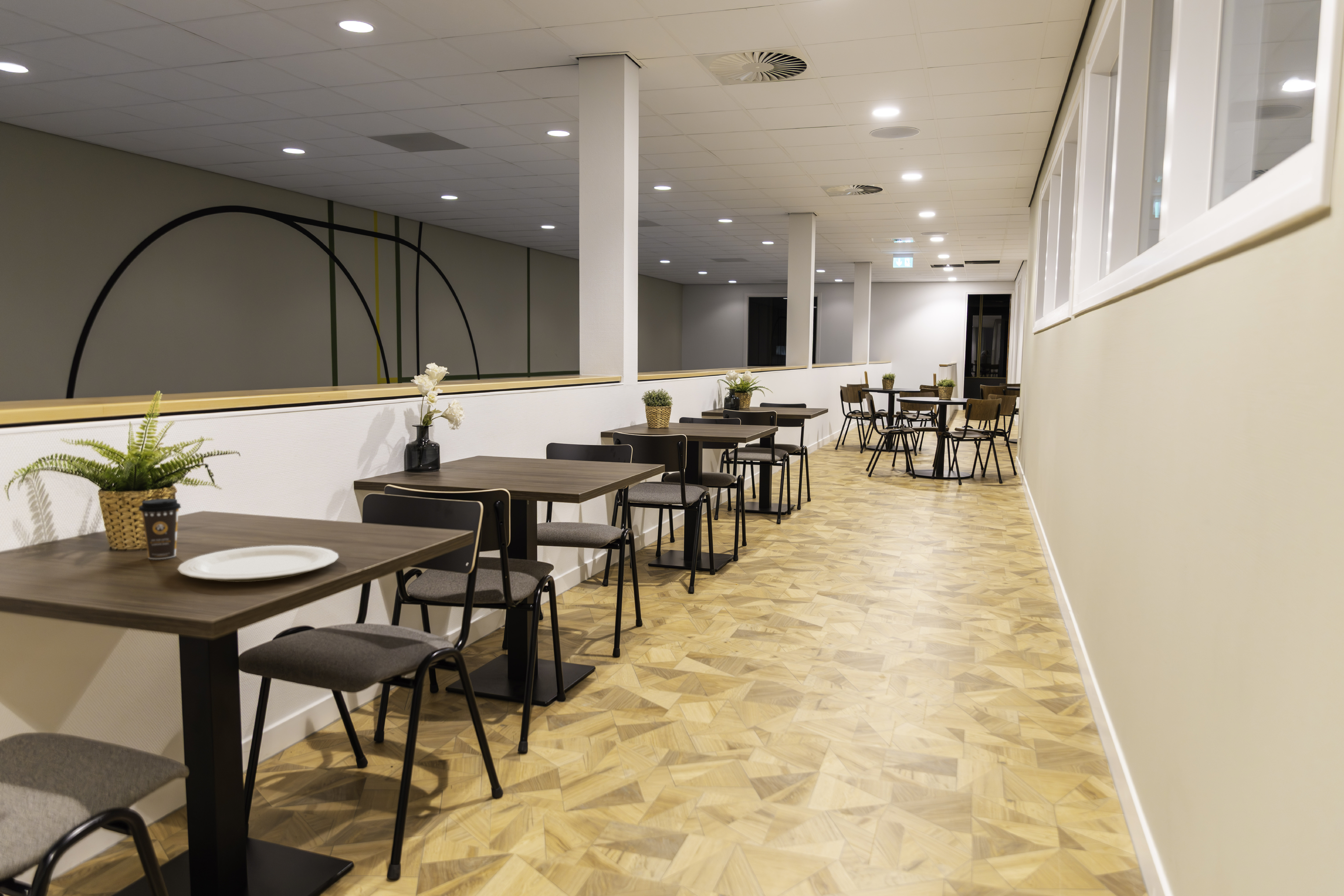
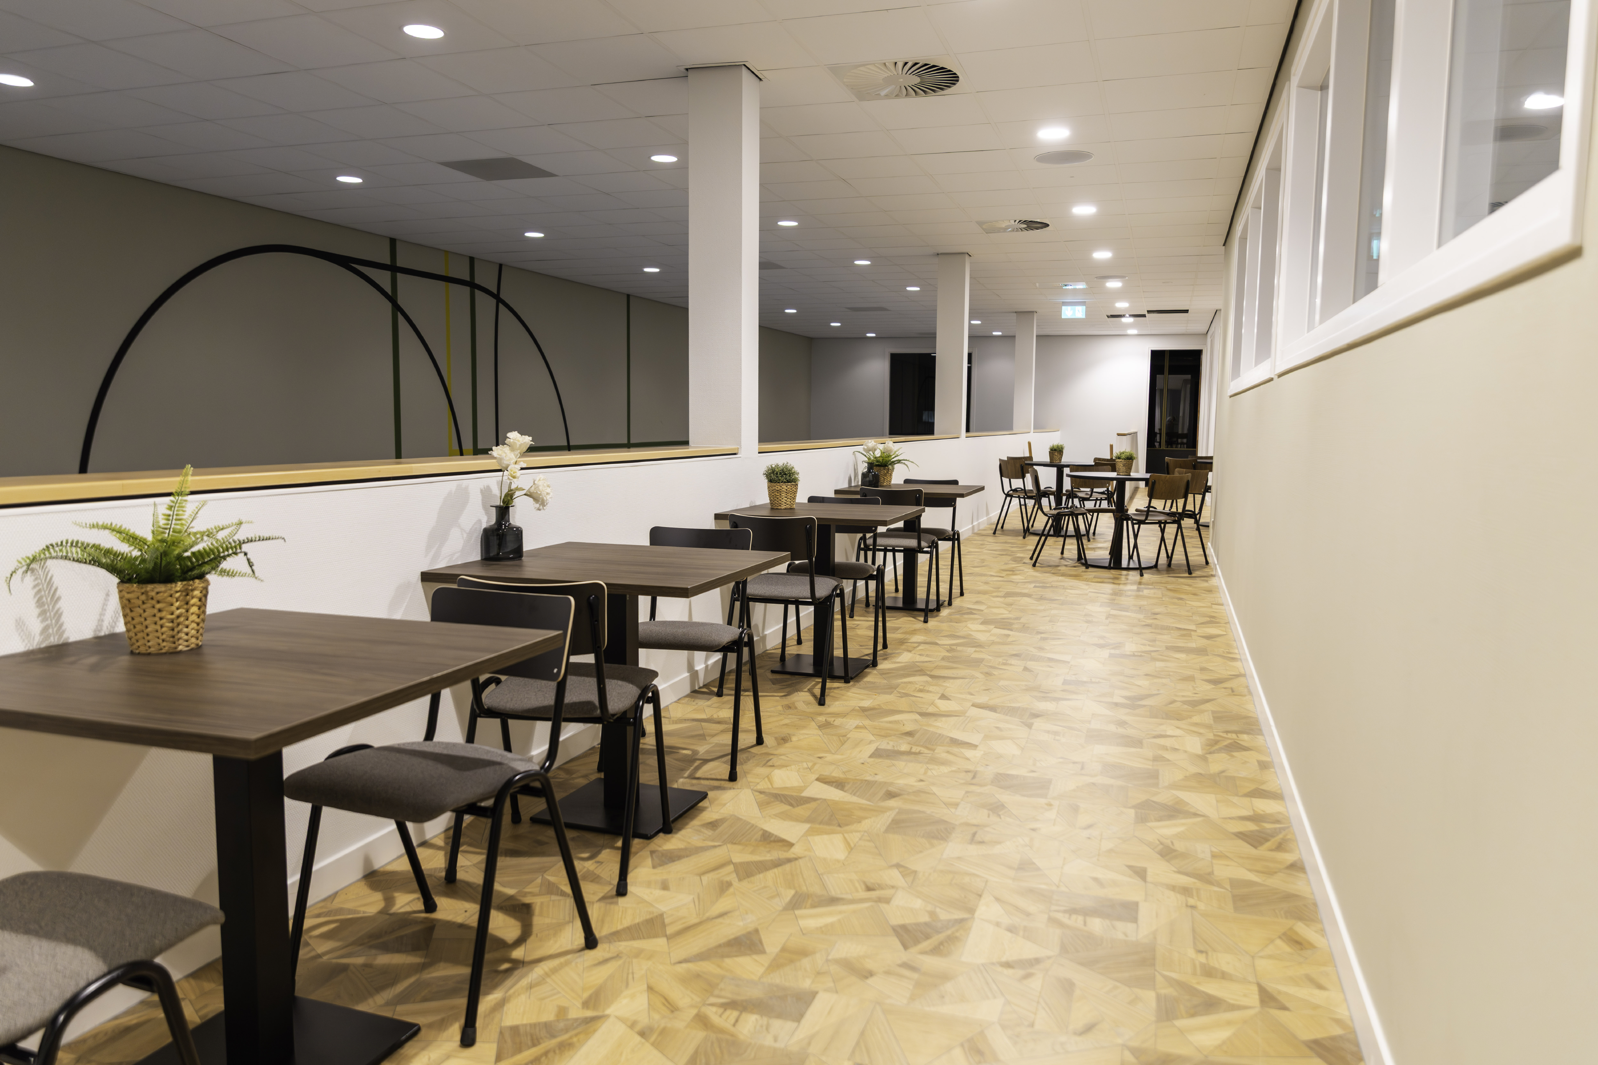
- plate (261, 564)
- coffee cup (161, 529)
